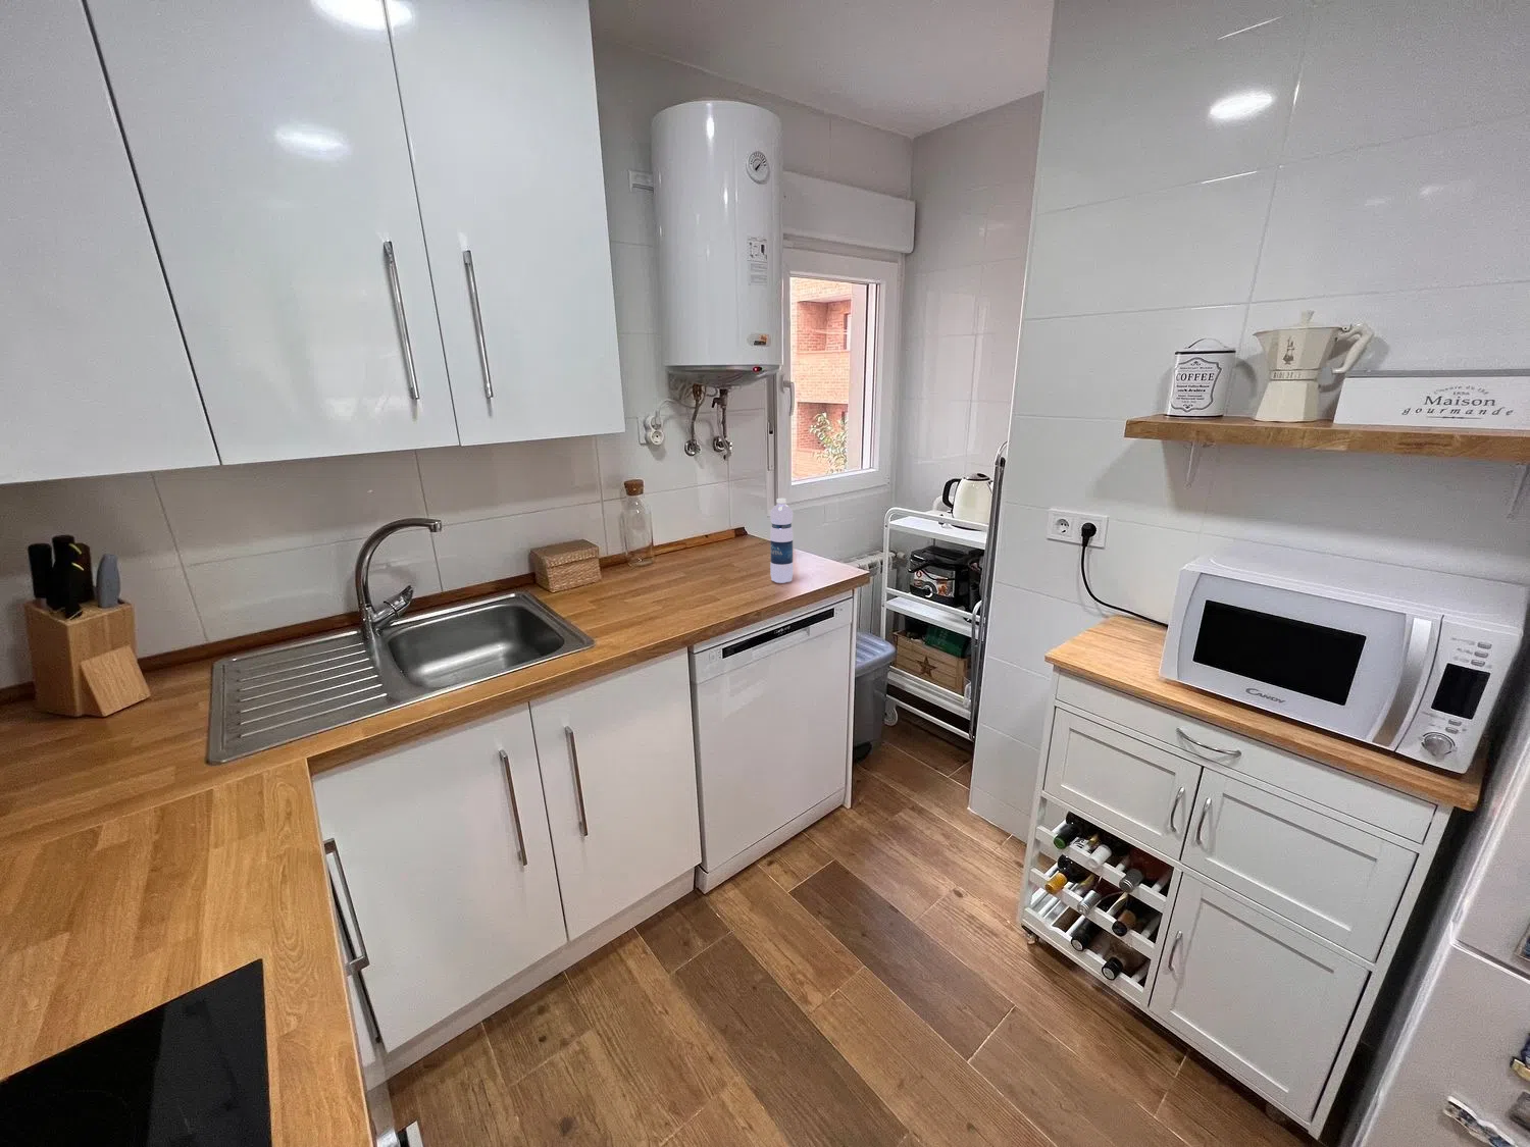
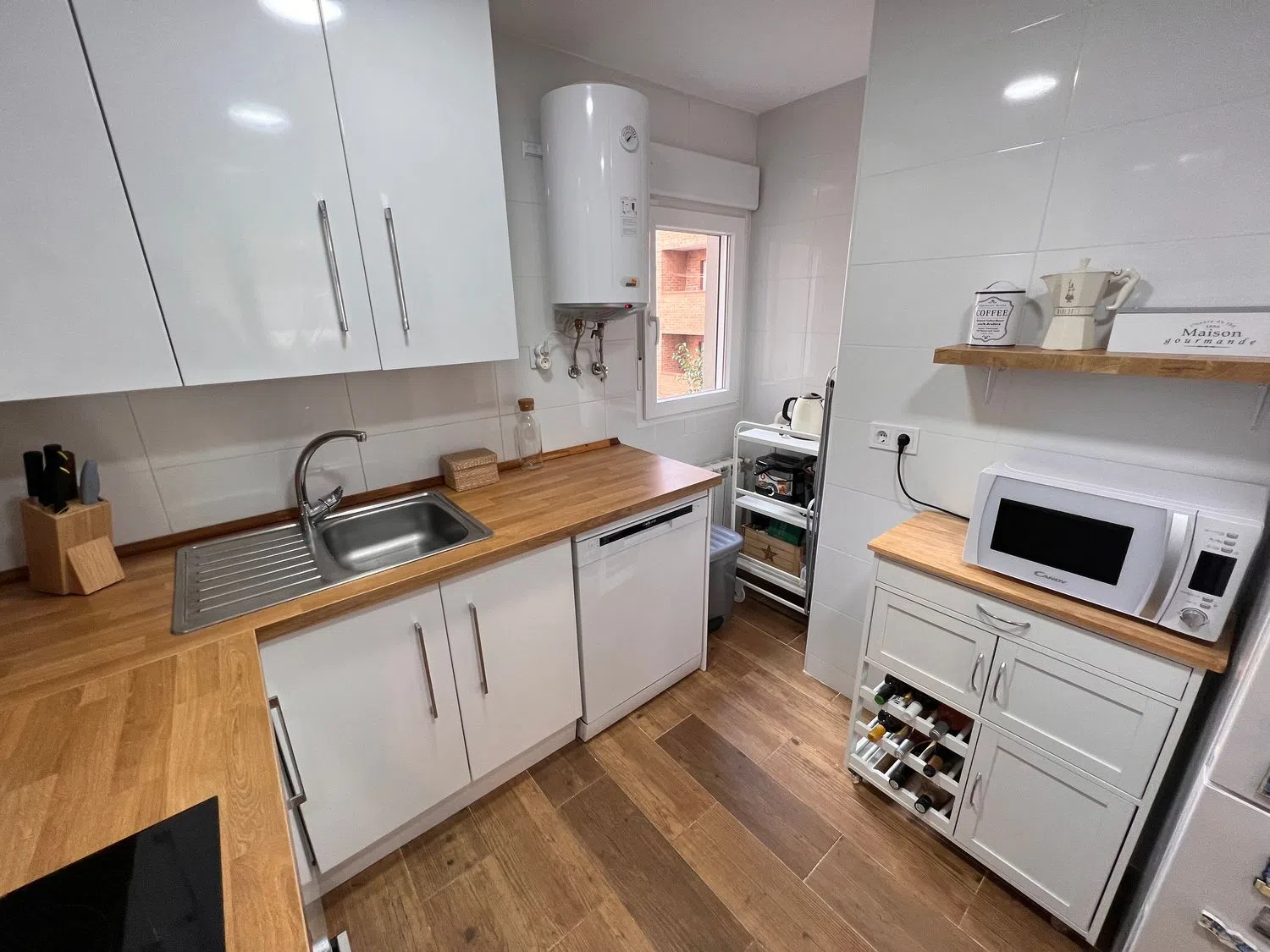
- water bottle (782, 540)
